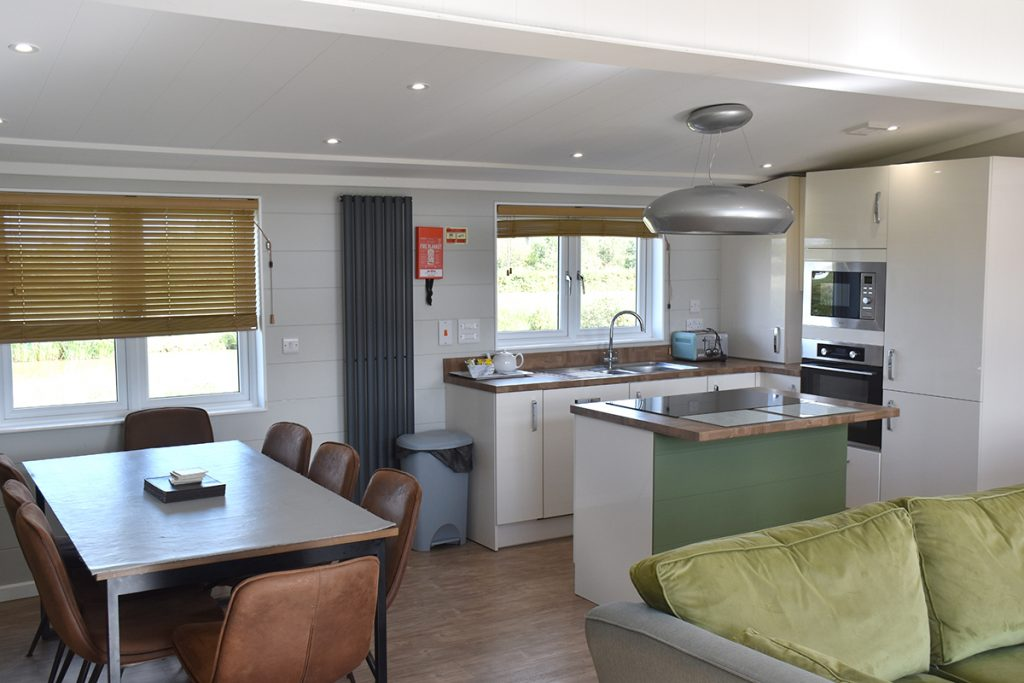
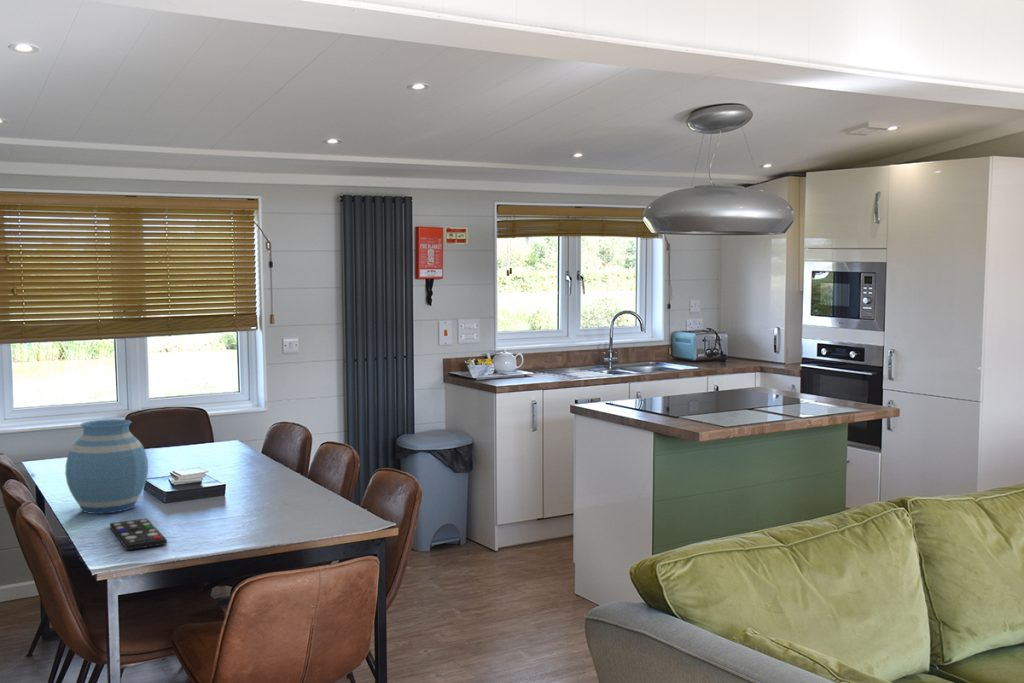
+ vase (107, 465)
+ remote control (137, 532)
